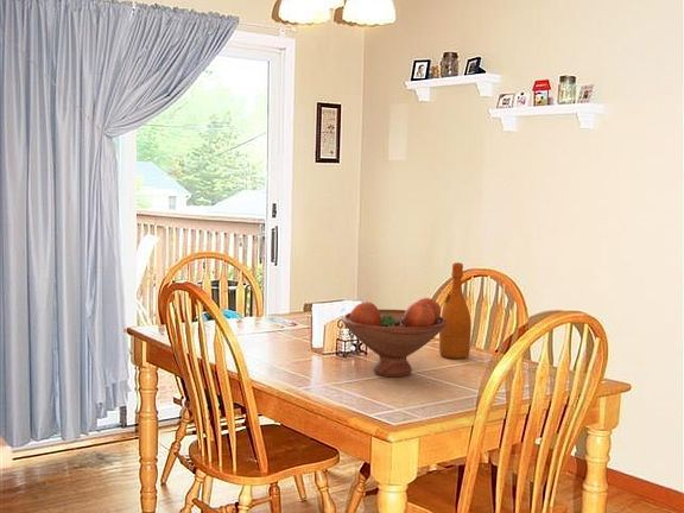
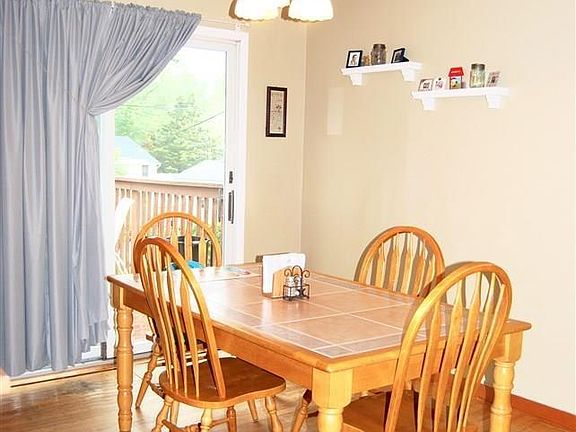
- wine bottle (456, 309)
- fruit bowl (393, 335)
